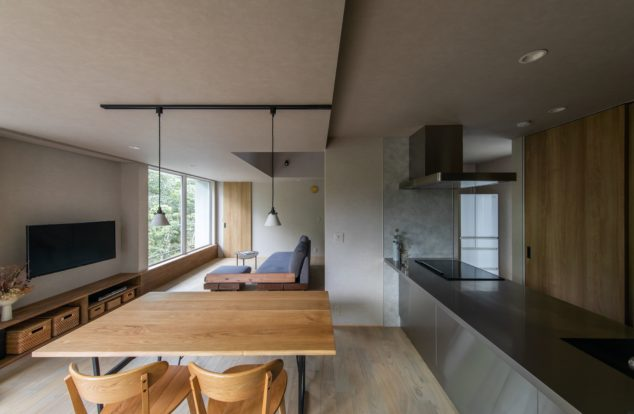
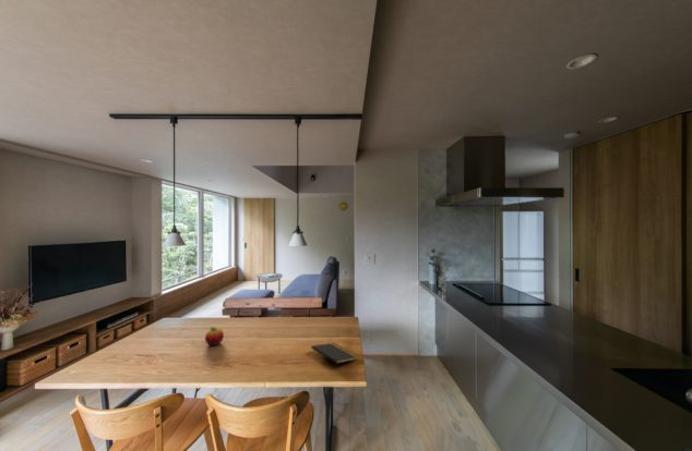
+ notepad (334, 352)
+ fruit (214, 336)
